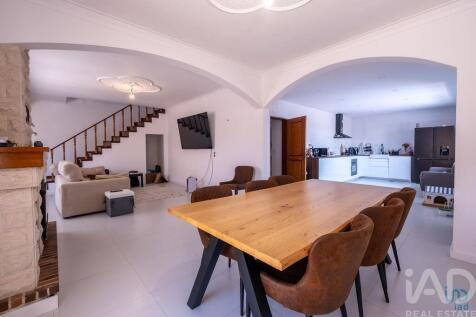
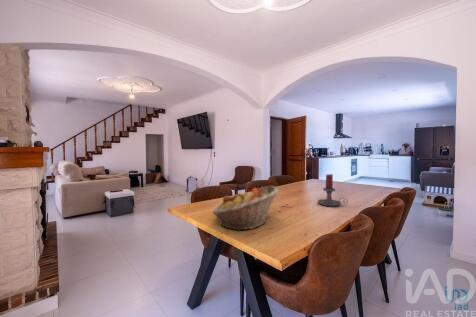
+ candle holder (332, 189)
+ fruit basket (246, 204)
